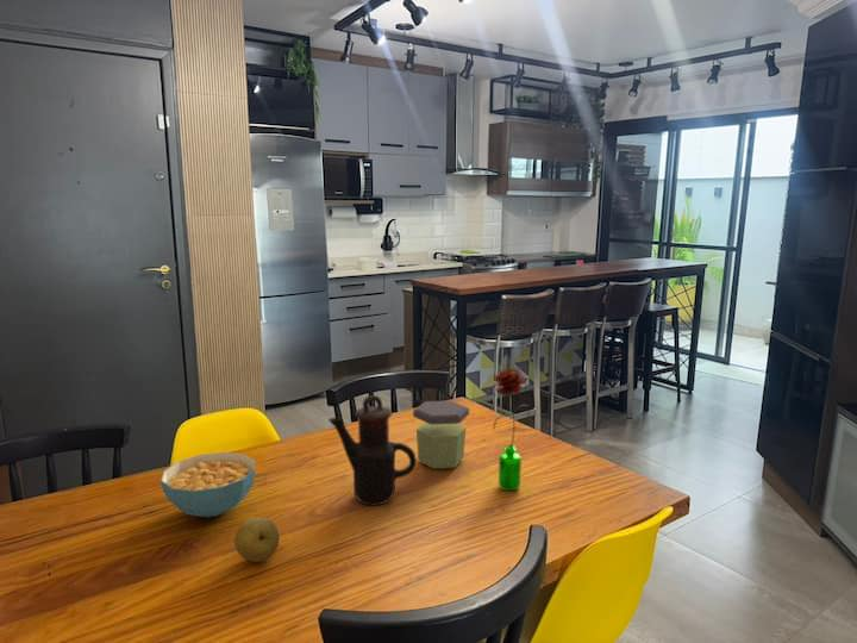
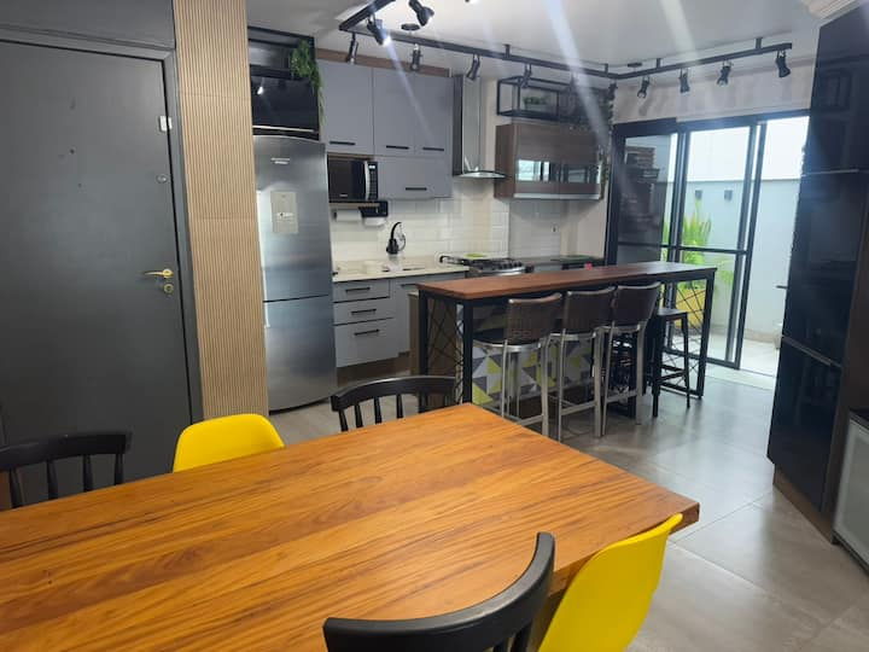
- jar (440, 433)
- cereal bowl (211, 489)
- flower (513, 427)
- fruit (256, 539)
- teapot (373, 447)
